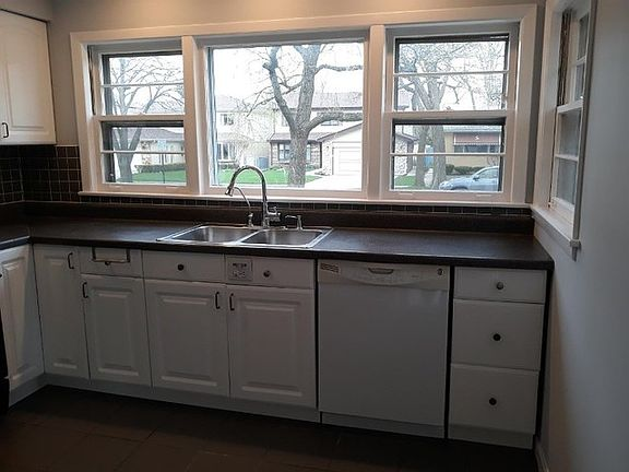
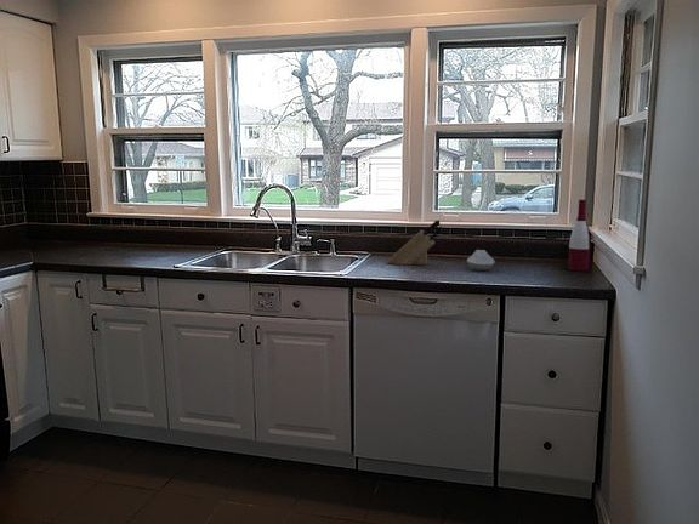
+ alcohol (580, 234)
+ knife block (414, 241)
+ spoon rest (479, 258)
